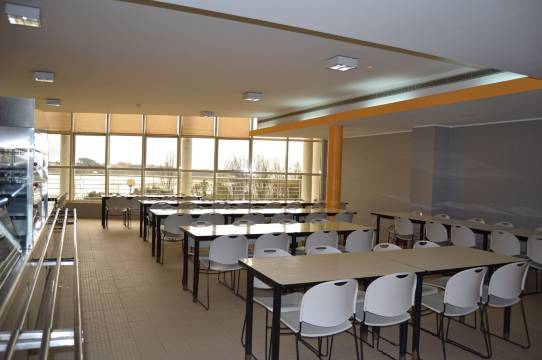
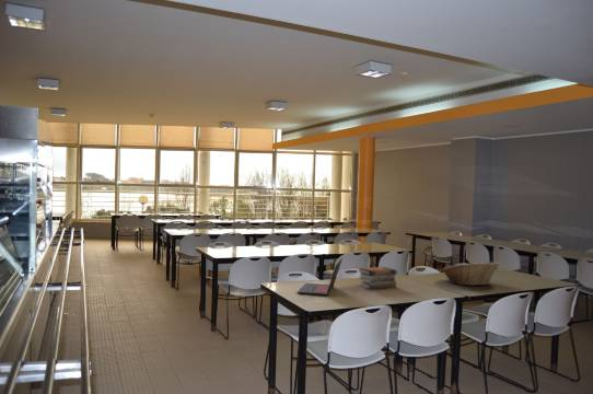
+ book stack (376, 277)
+ fruit basket (469, 271)
+ laptop (316, 283)
